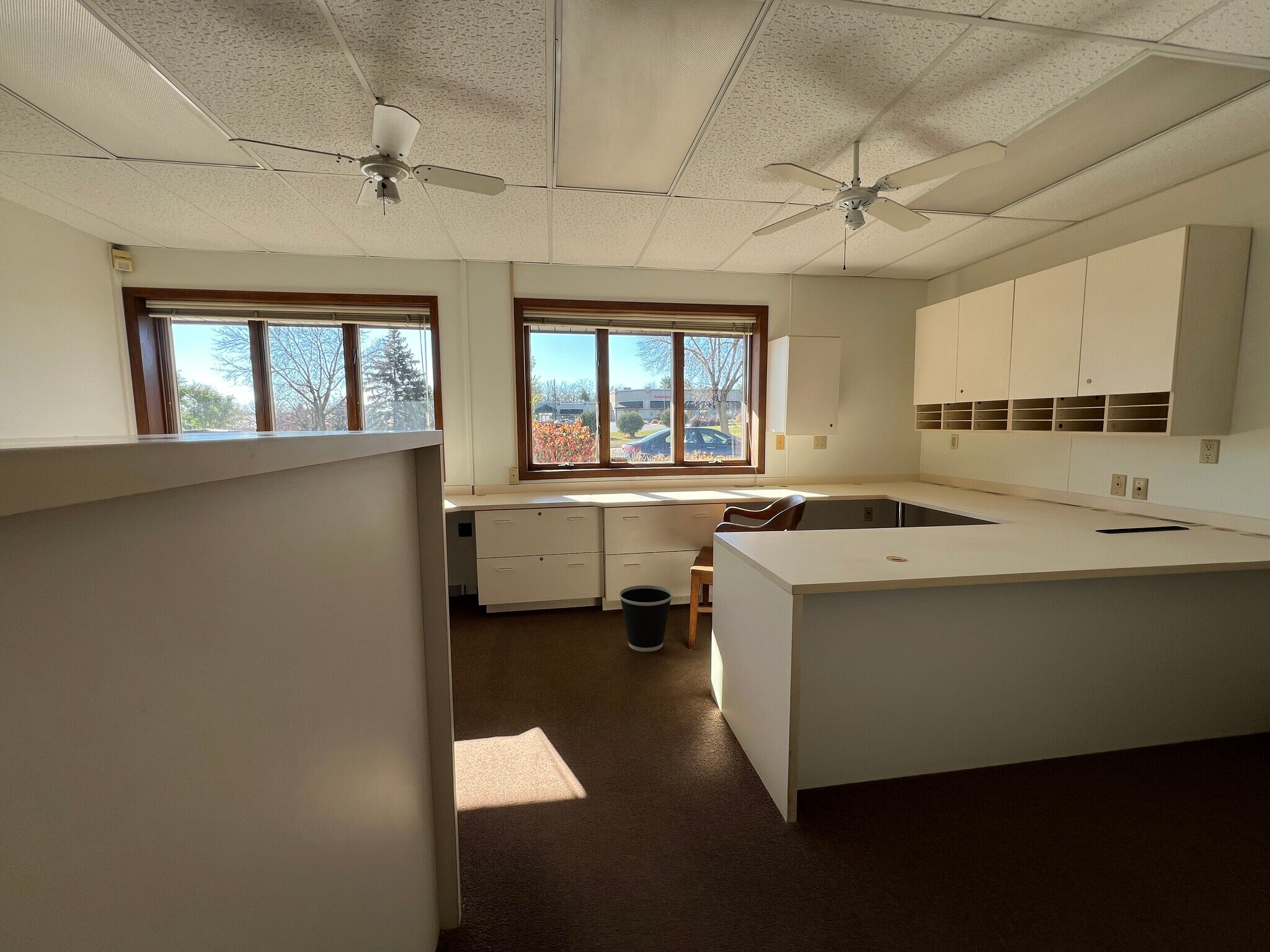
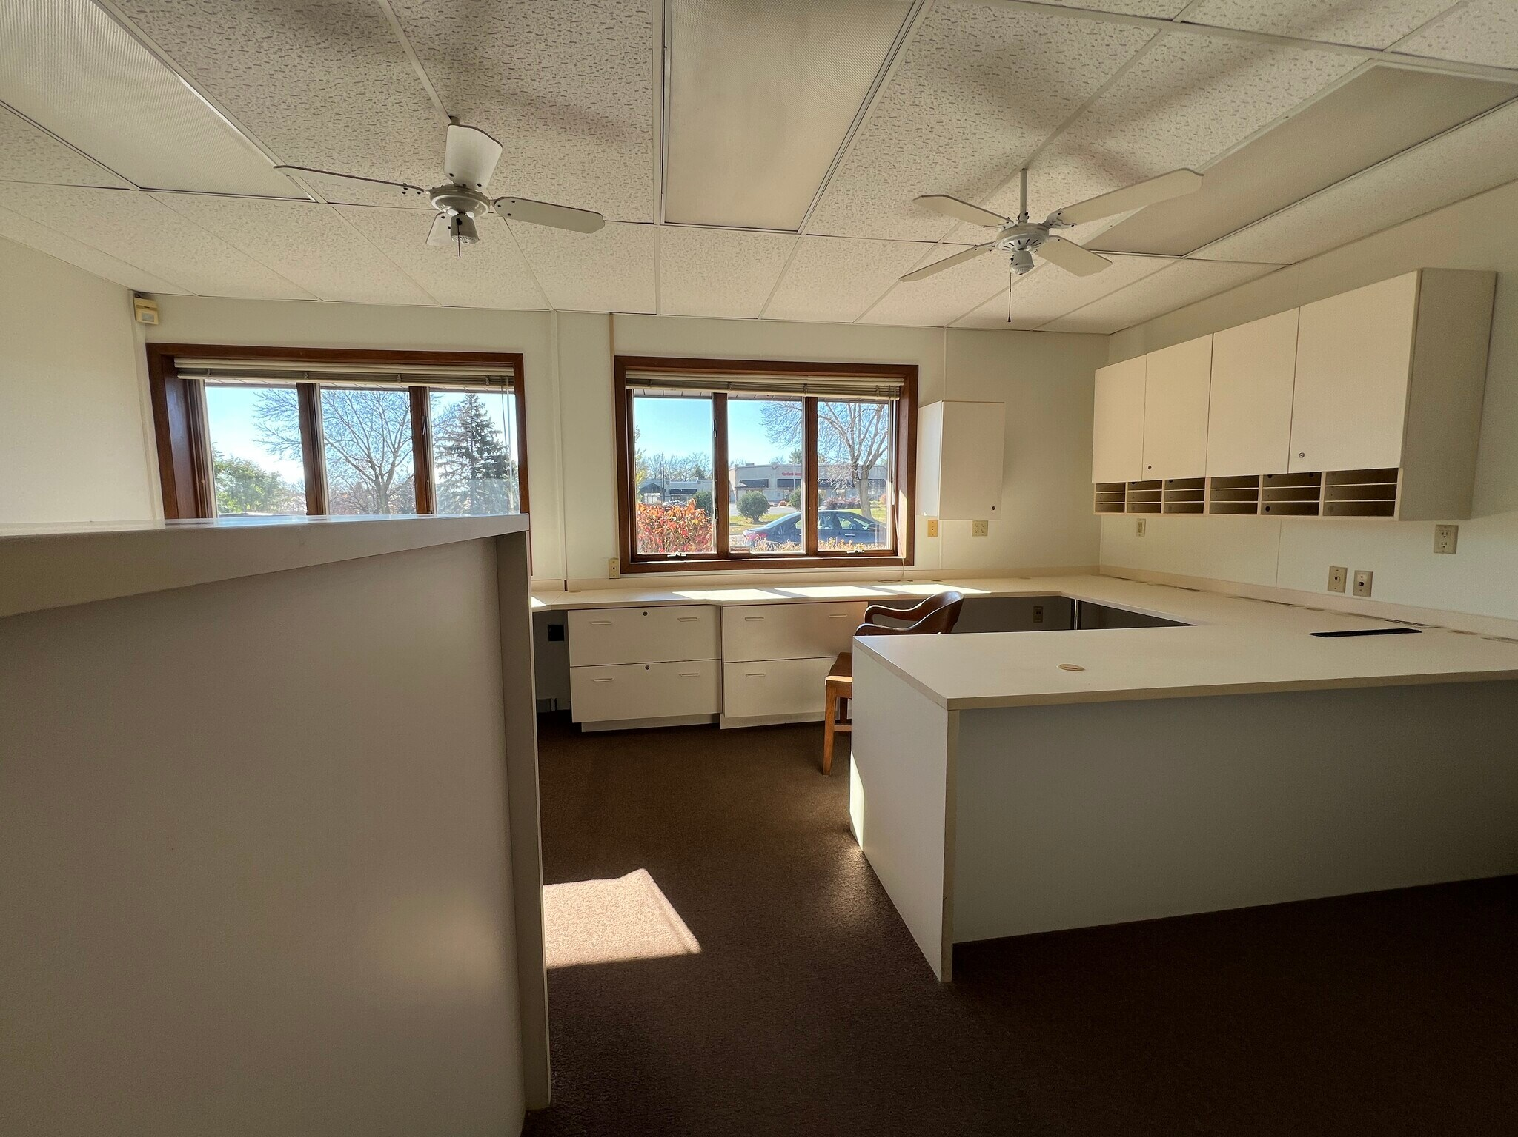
- wastebasket (646, 619)
